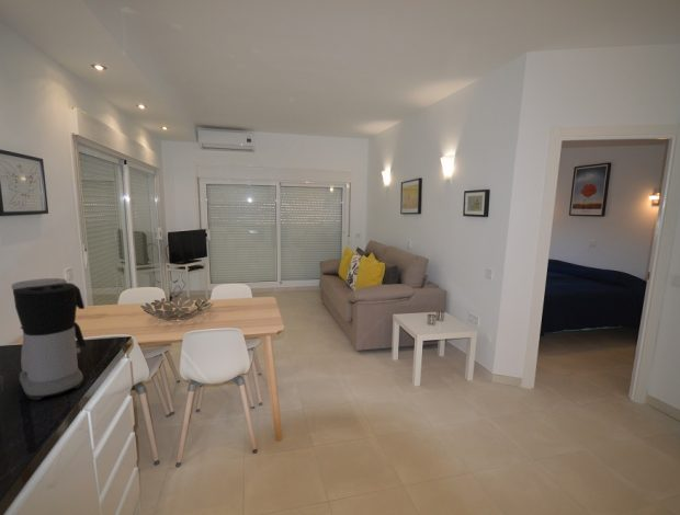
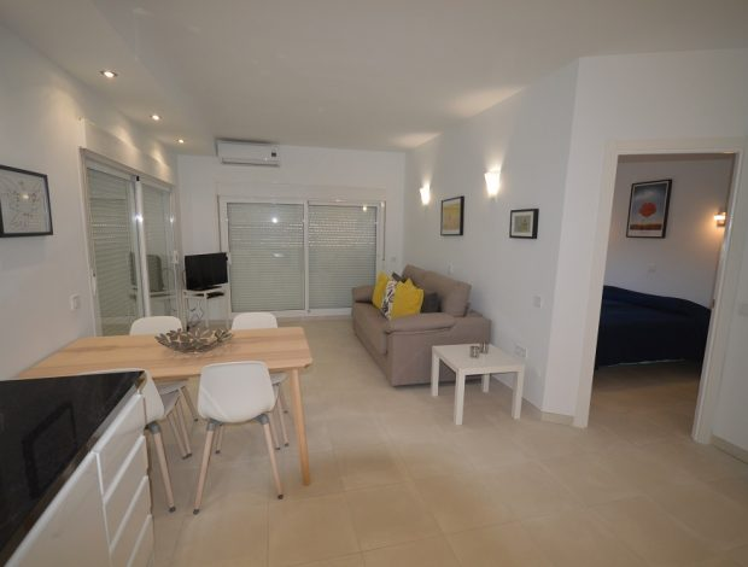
- coffee maker (55, 332)
